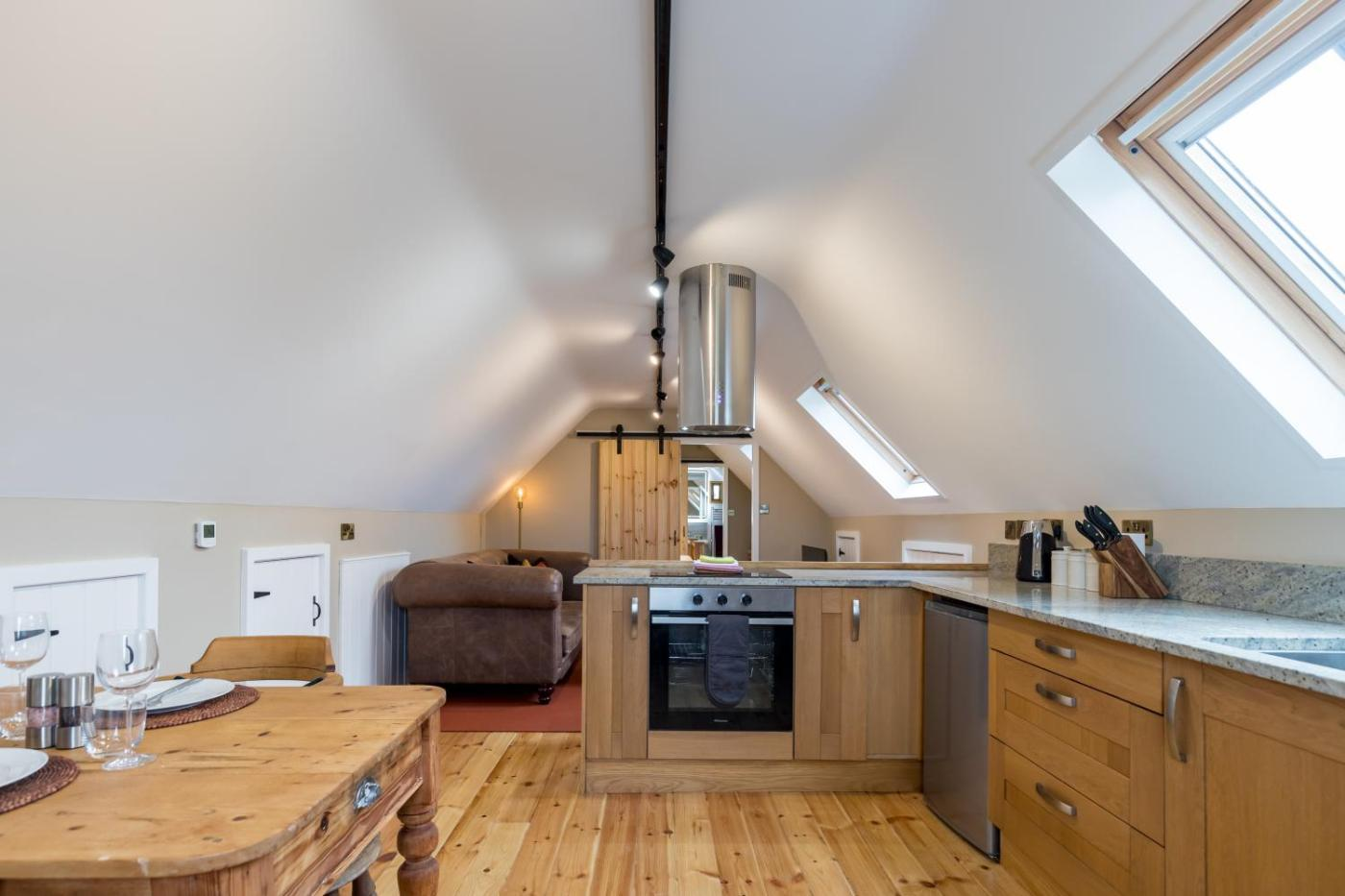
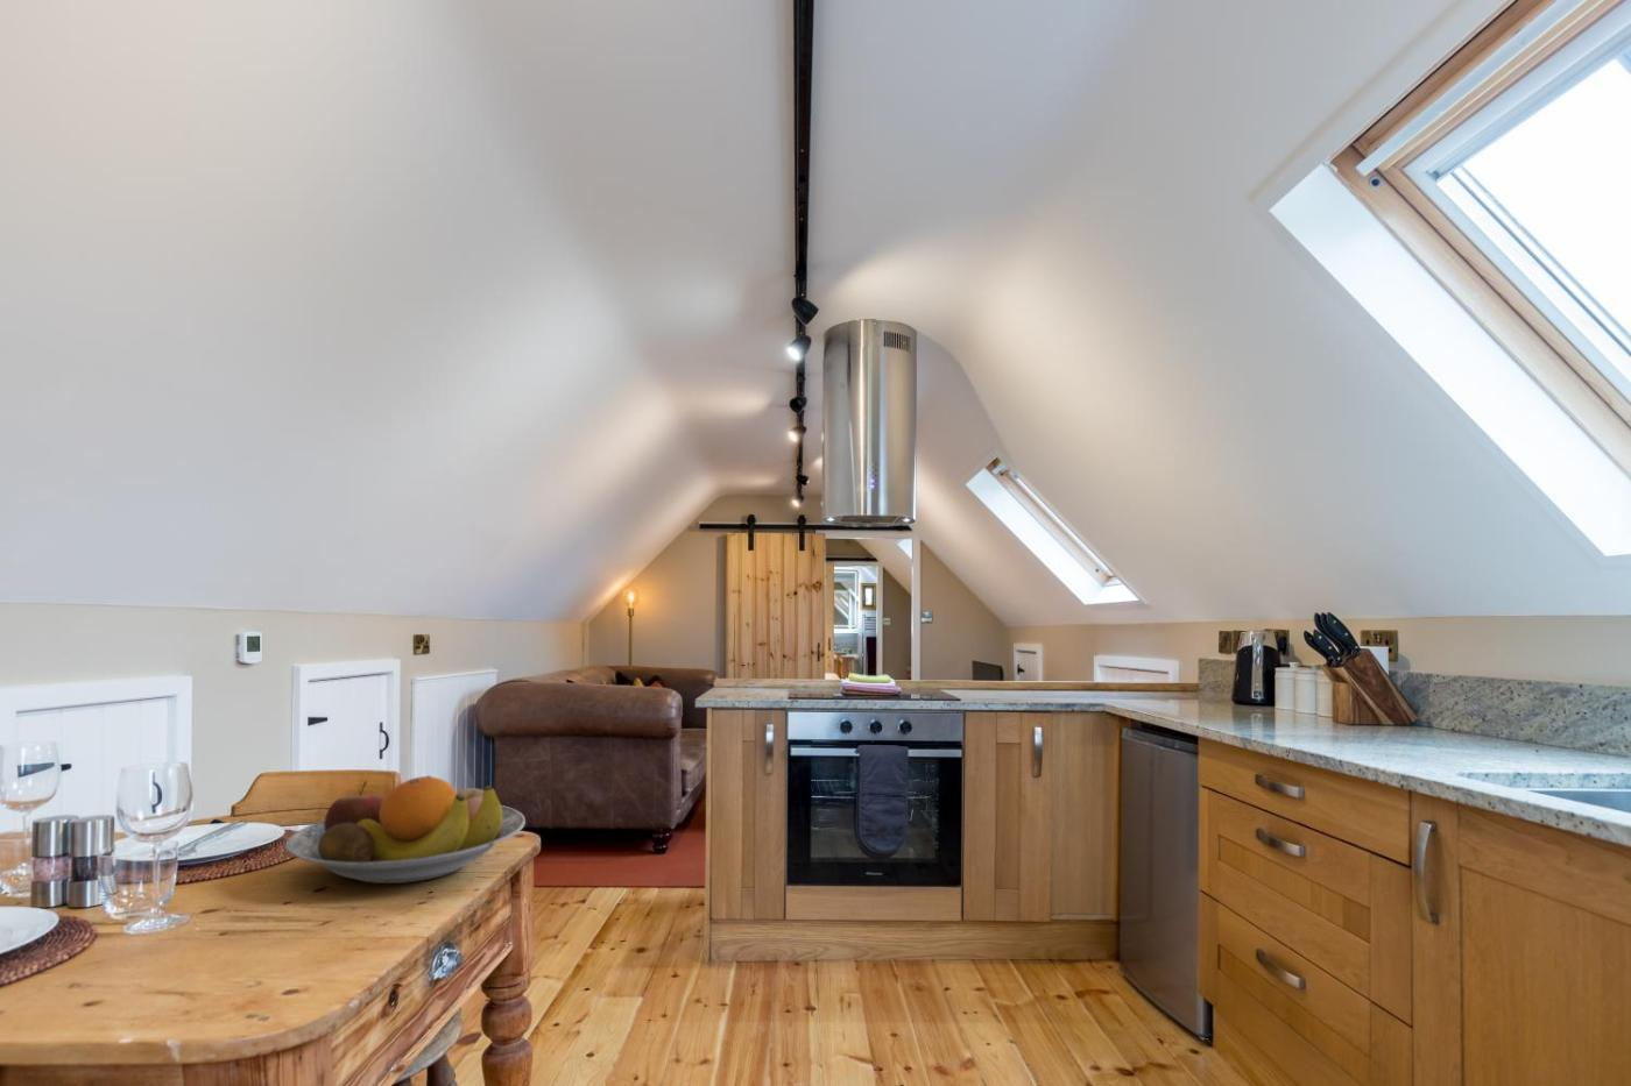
+ fruit bowl (411, 819)
